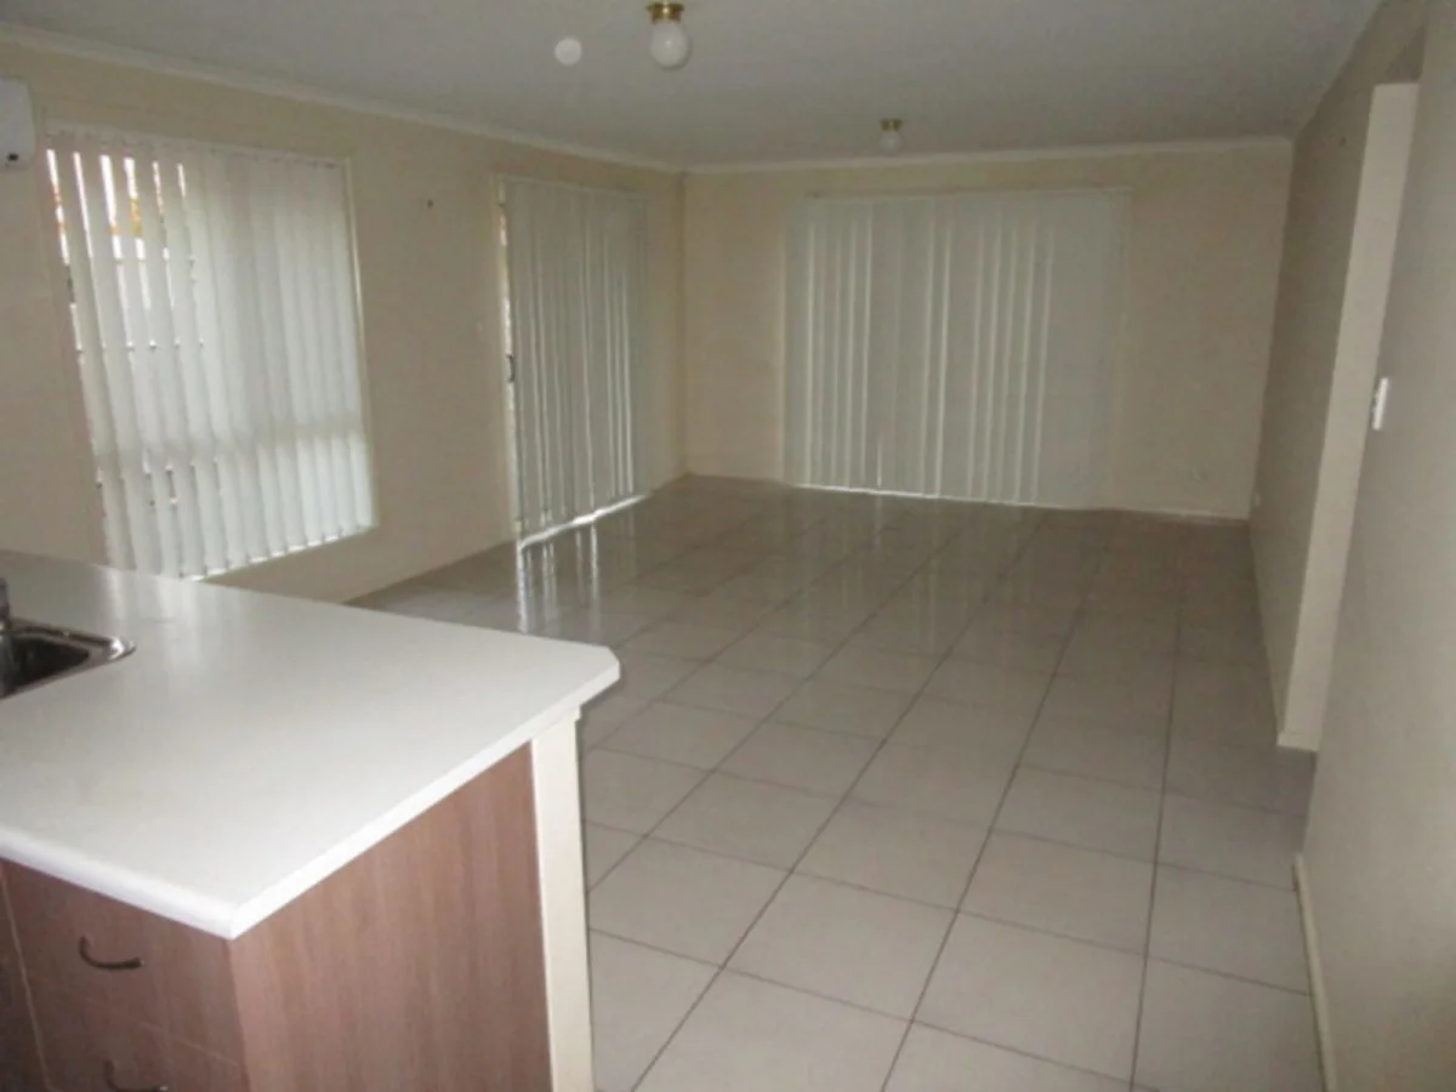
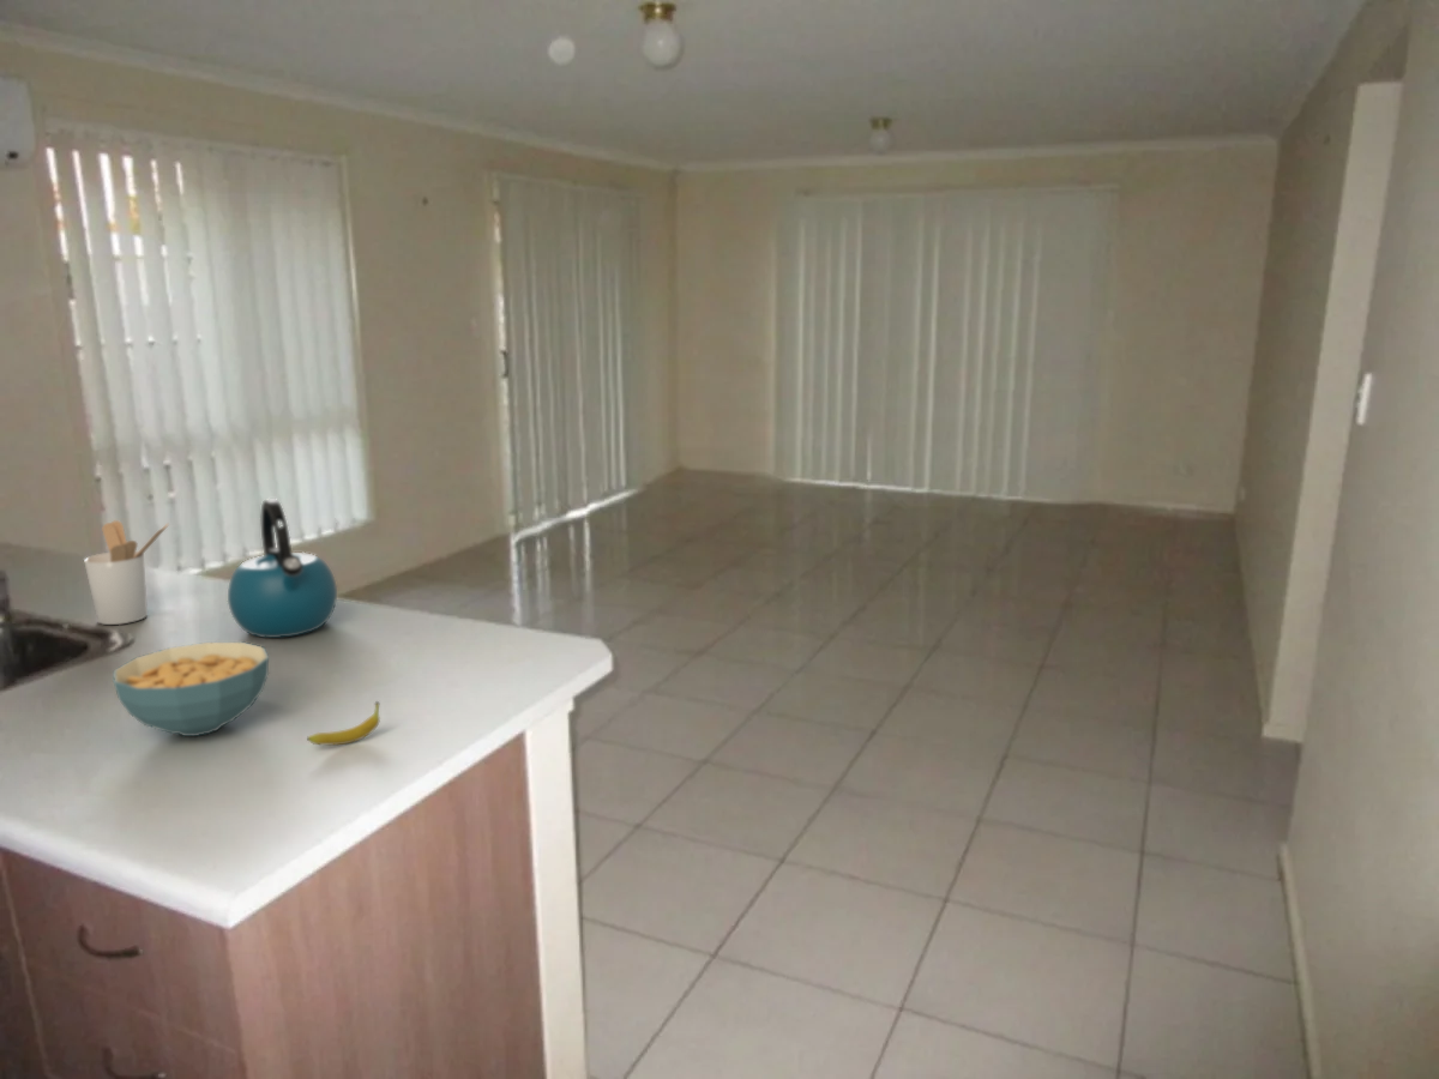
+ kettle (281, 566)
+ utensil holder (132, 571)
+ cereal bowl (195, 695)
+ fruit (344, 730)
